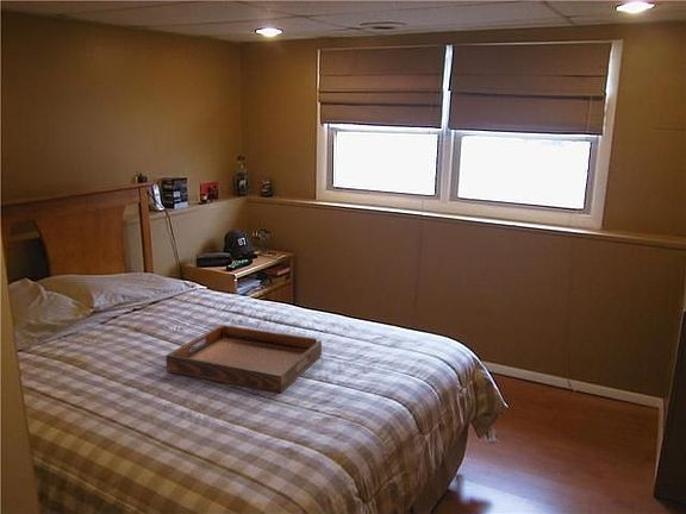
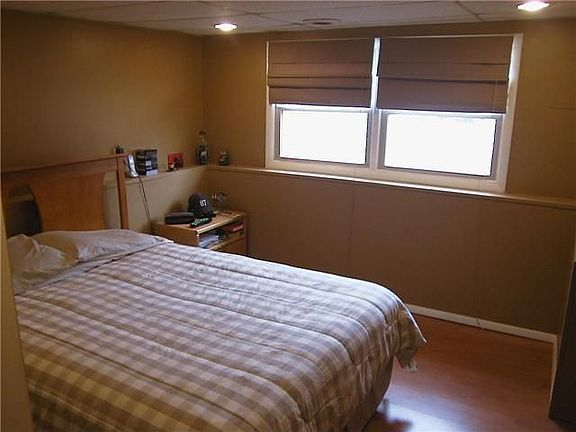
- serving tray (248, 355)
